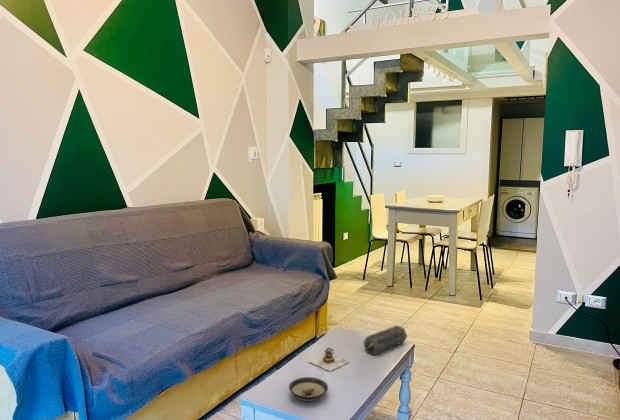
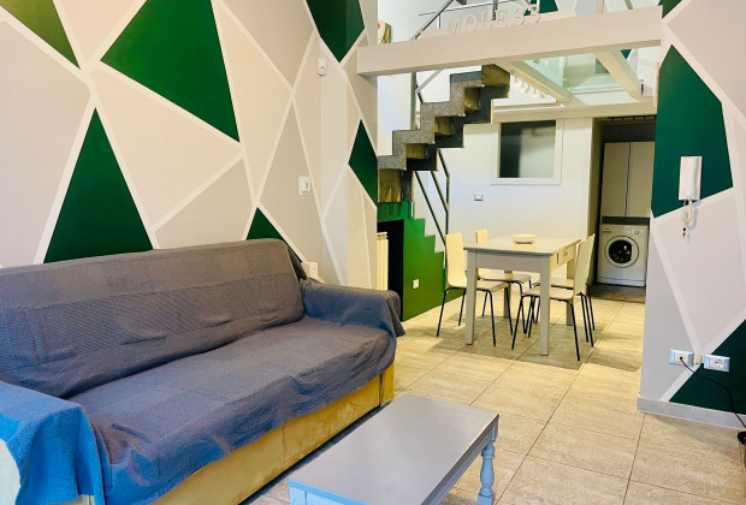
- speaker (385, 339)
- teapot (328, 354)
- saucer (308, 391)
